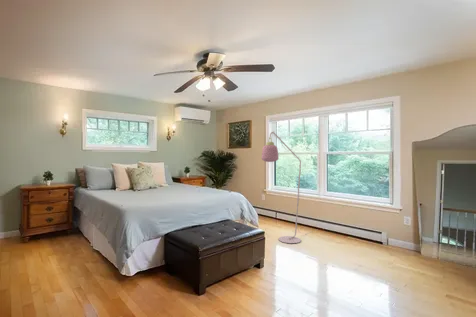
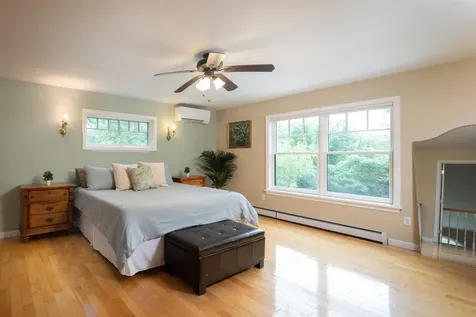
- floor lamp (298, 185)
